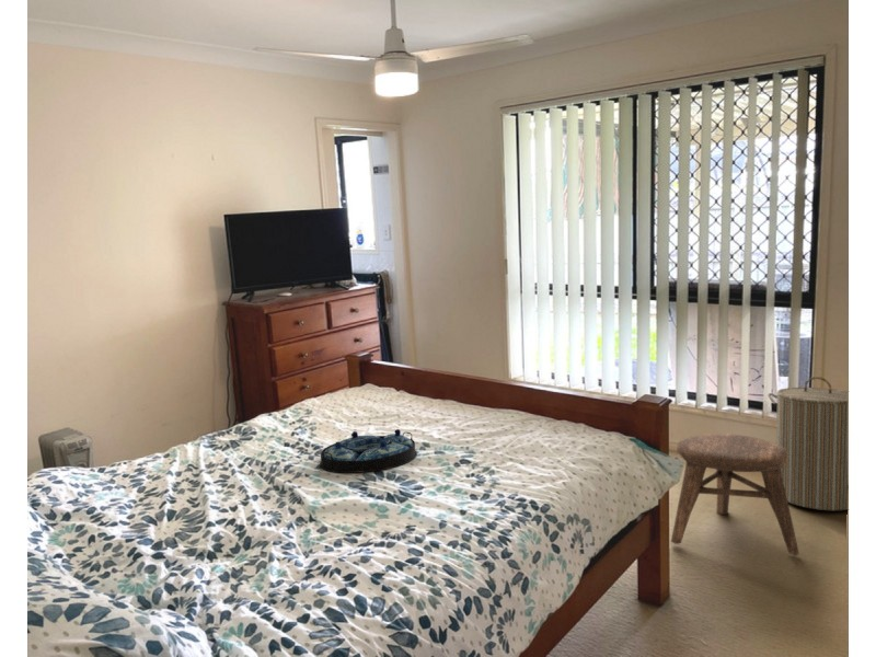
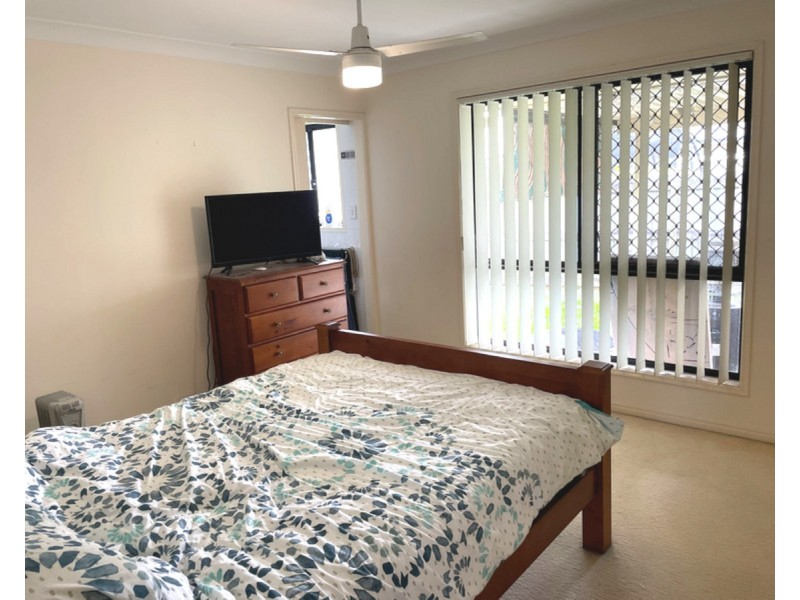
- stool (728, 489)
- laundry hamper (817, 437)
- serving tray (369, 447)
